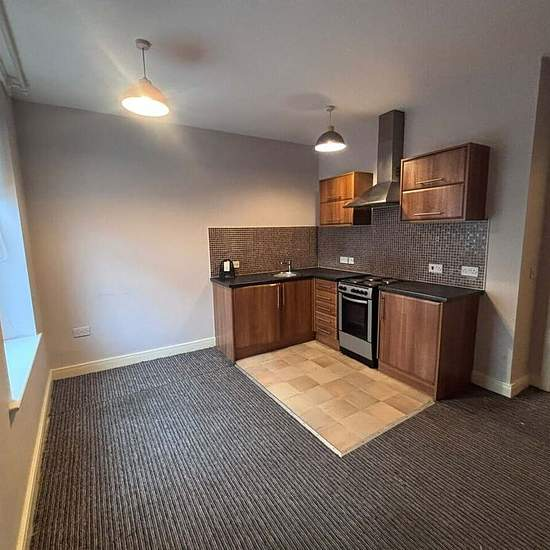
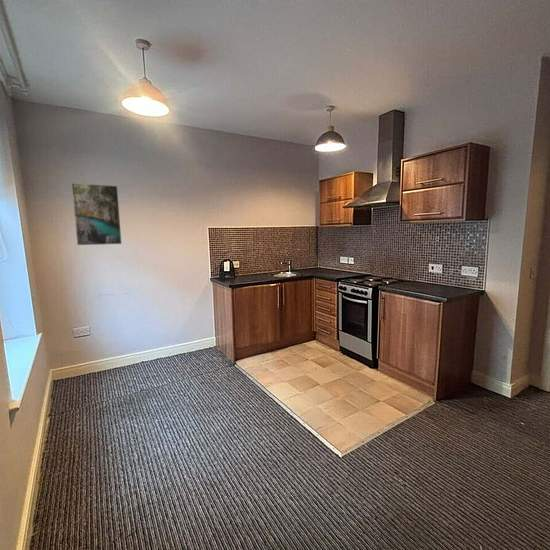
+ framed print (97, 215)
